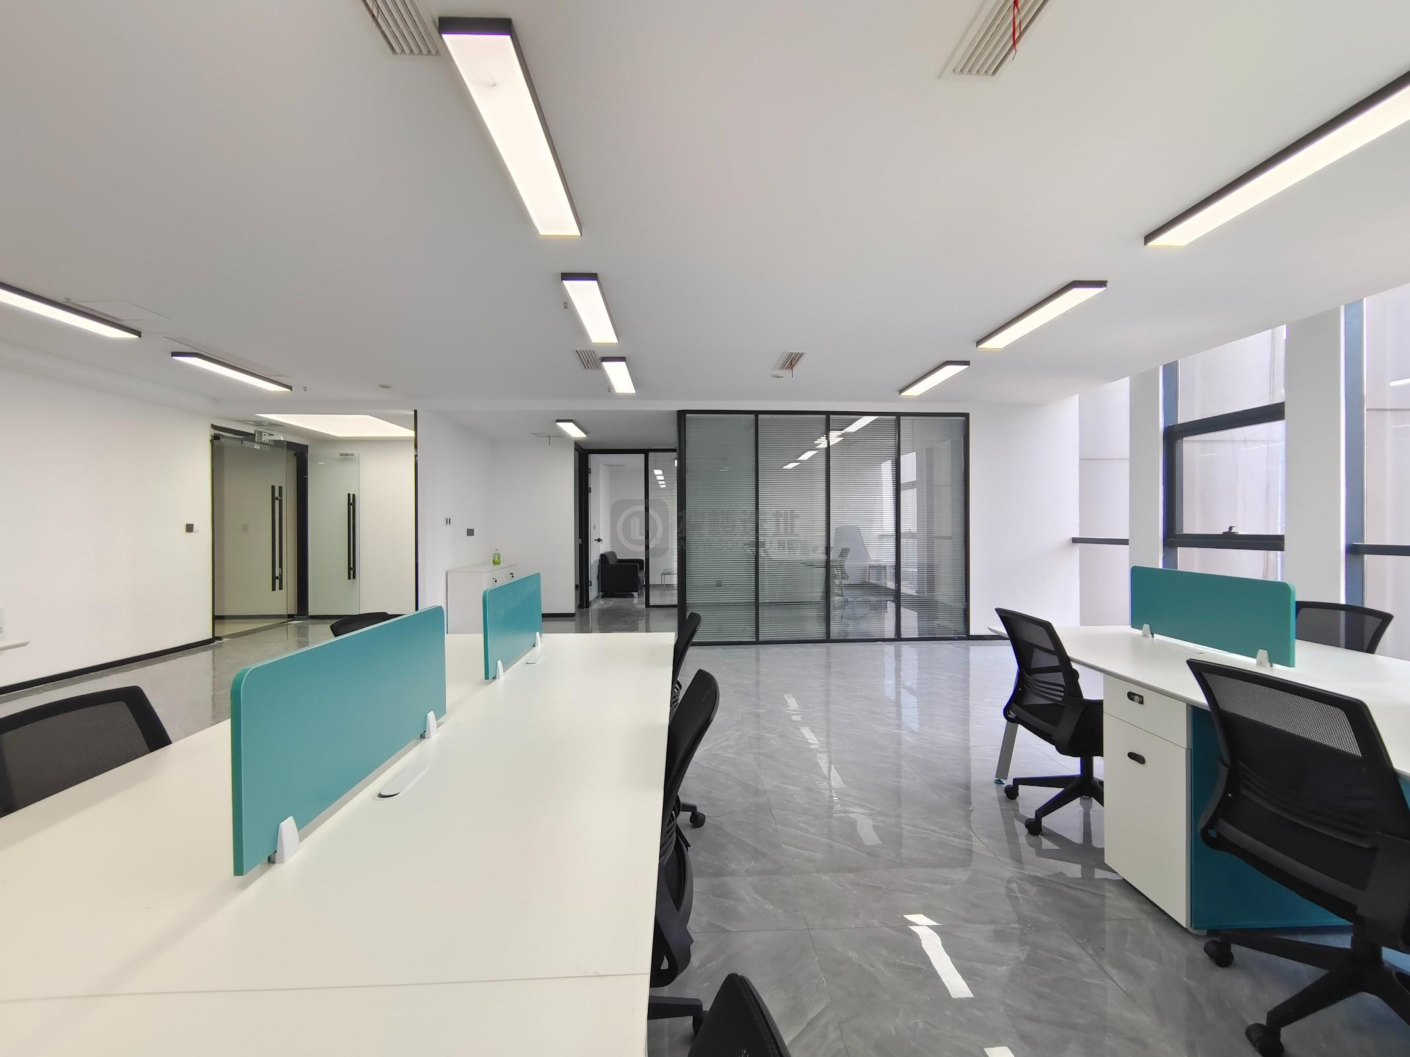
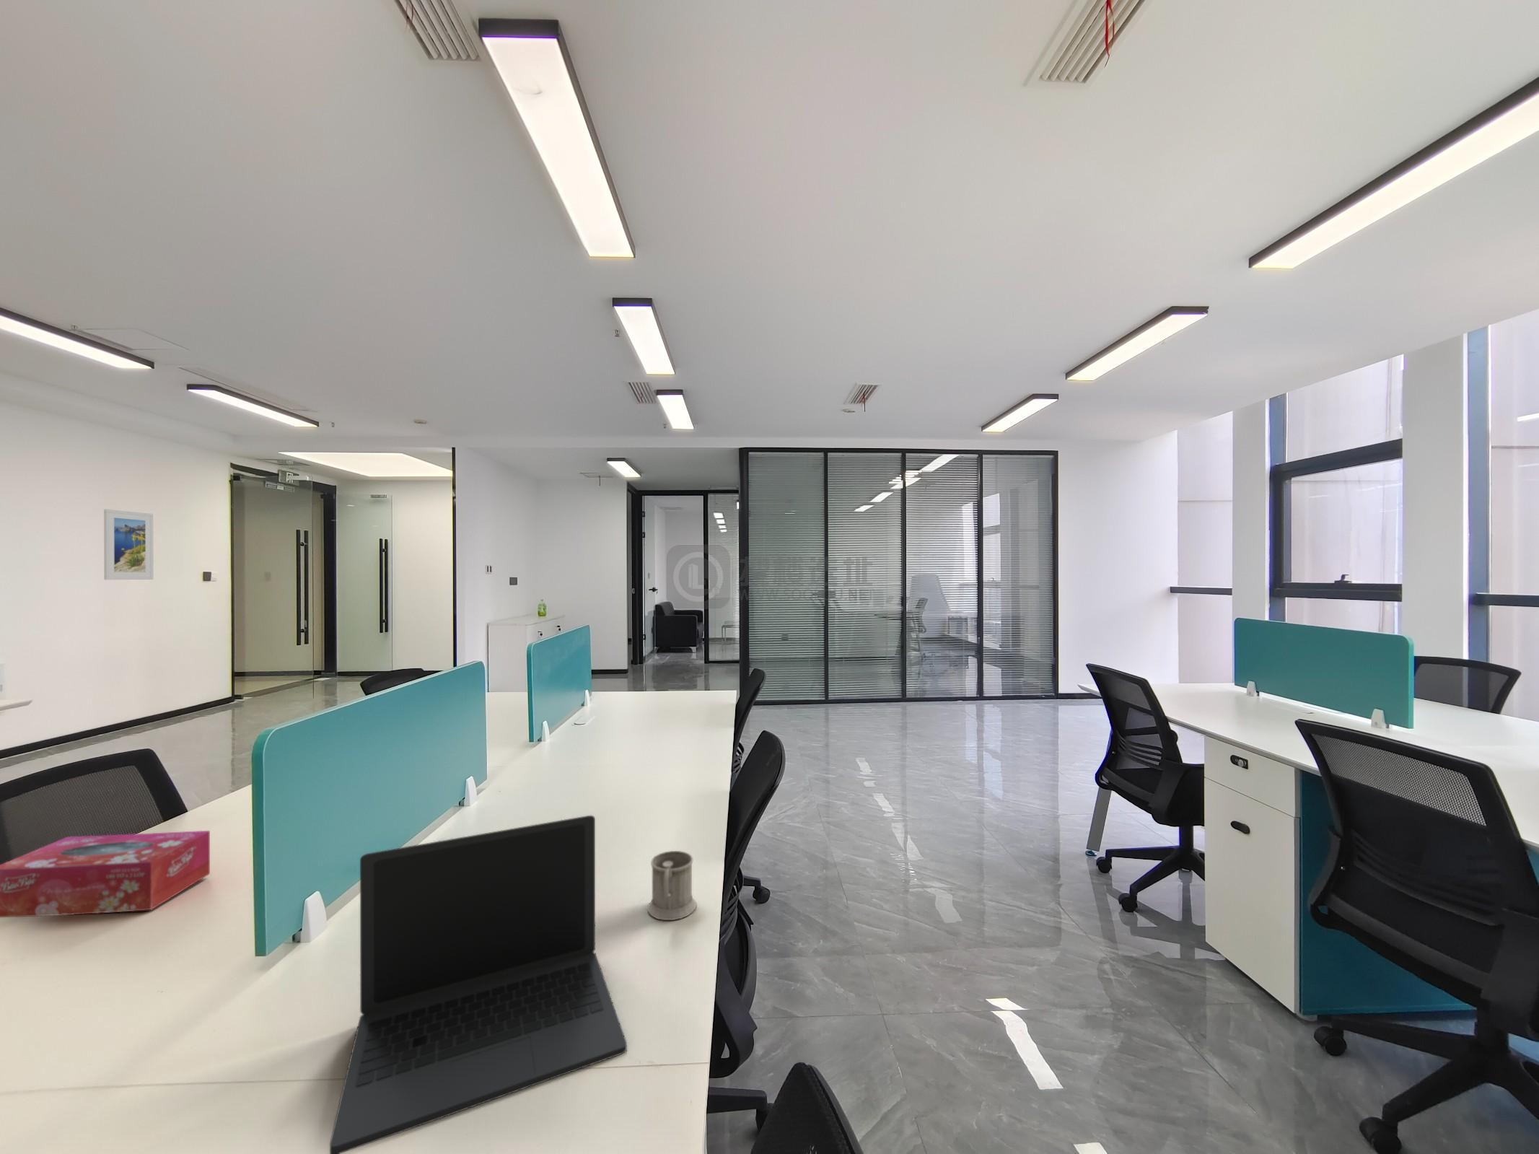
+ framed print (130, 545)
+ laptop (490, 950)
+ mug (670, 882)
+ tissue box (107, 872)
